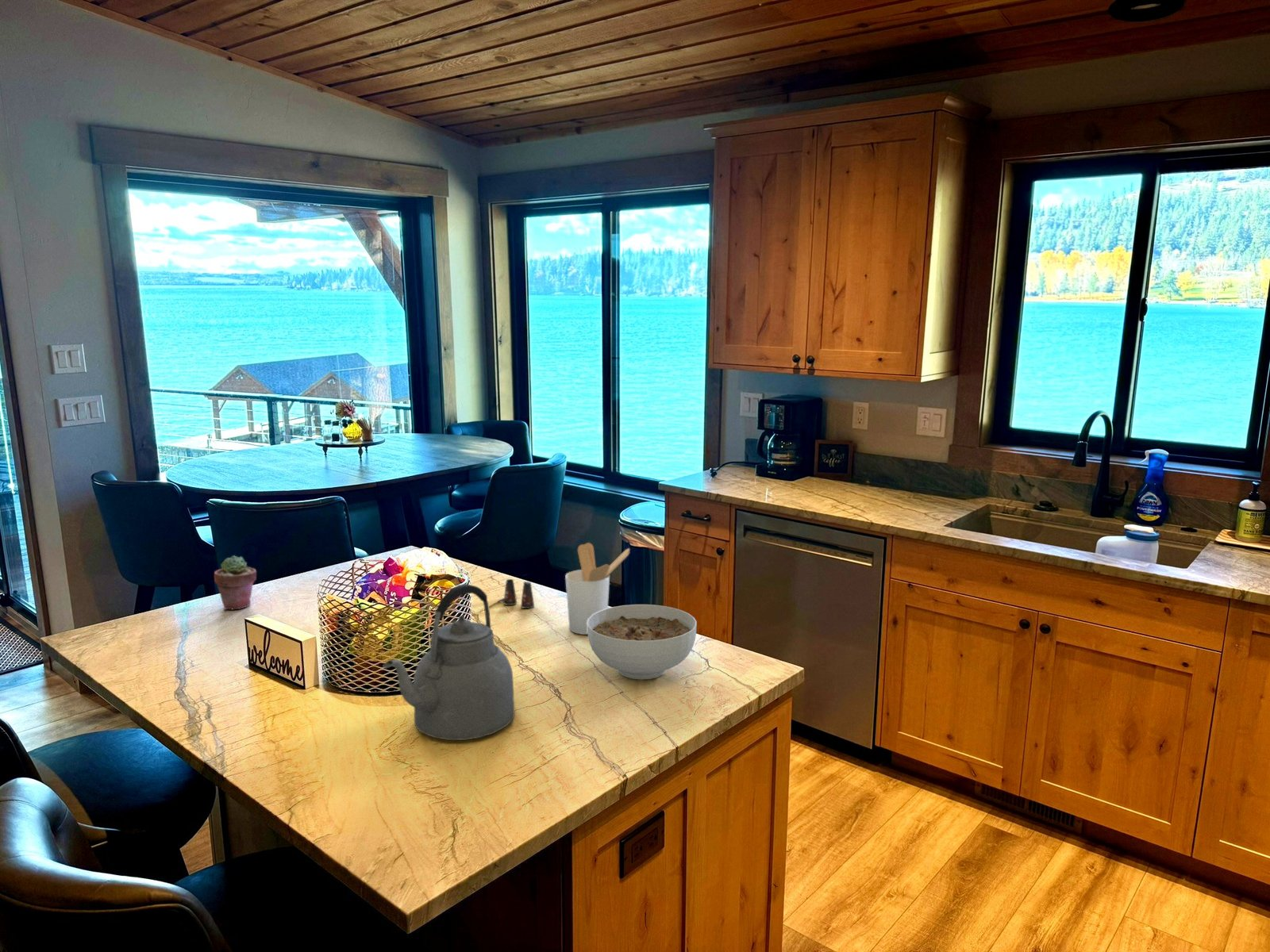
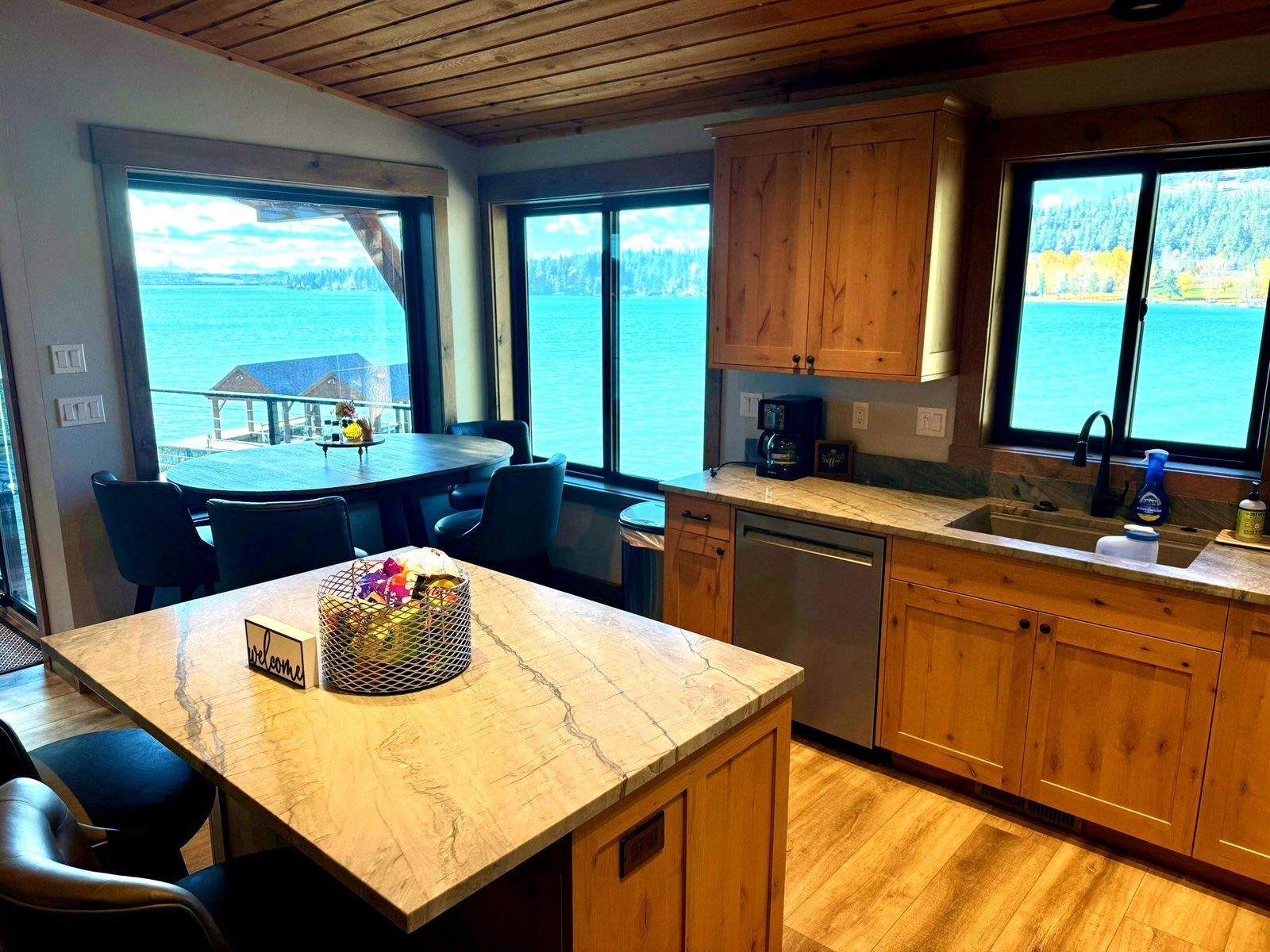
- salt shaker (514, 592)
- utensil holder (599, 588)
- kettle (445, 661)
- bowl (641, 646)
- potted succulent (235, 581)
